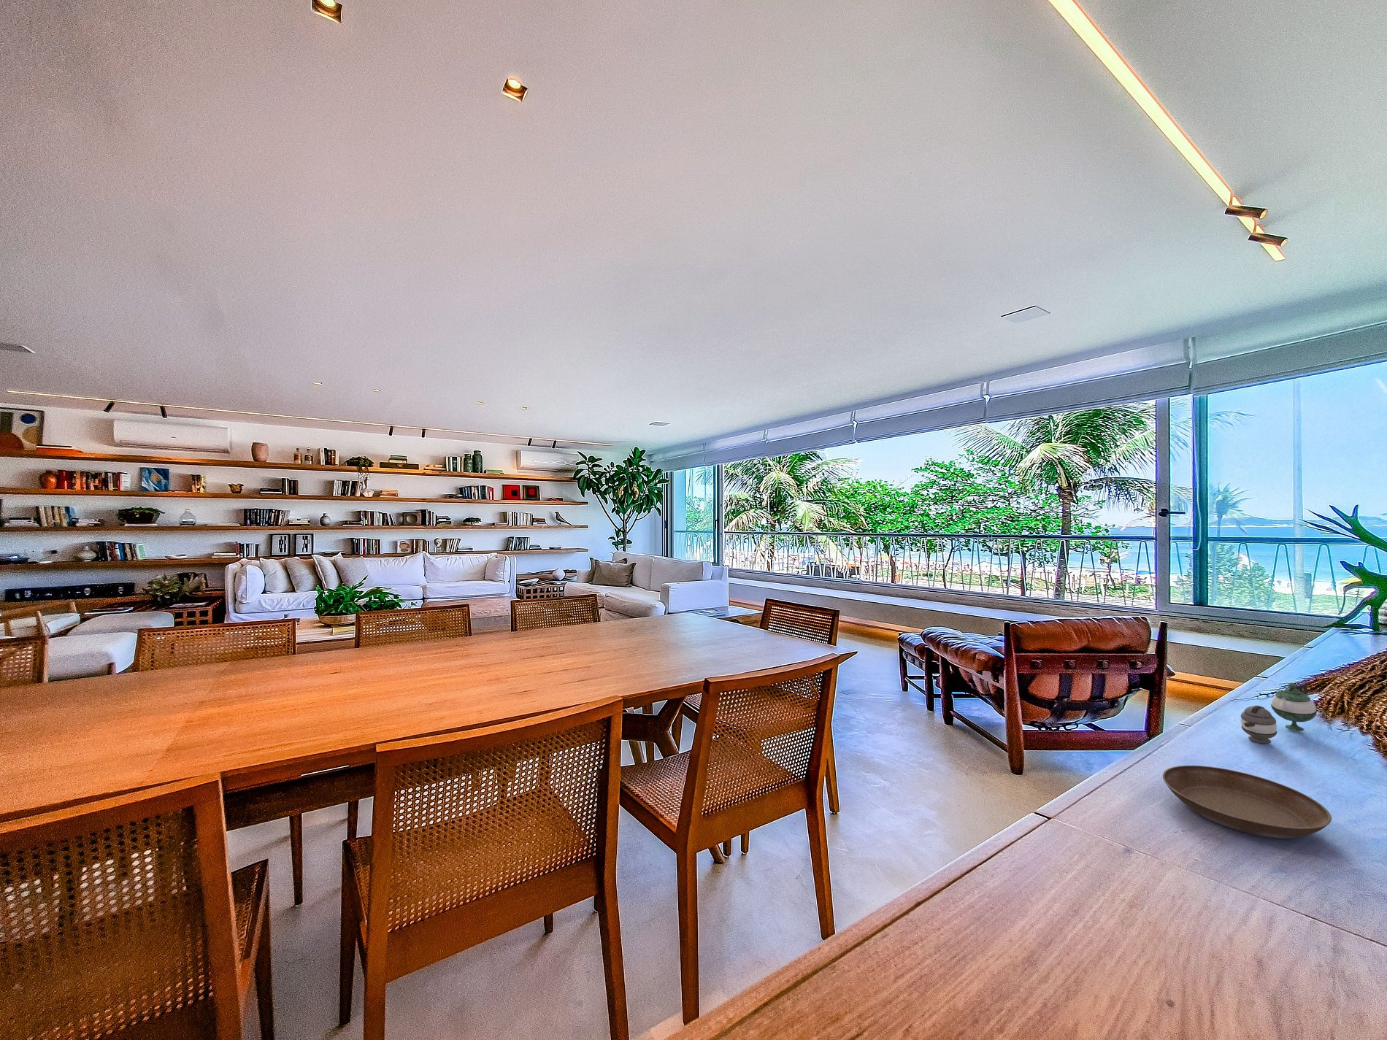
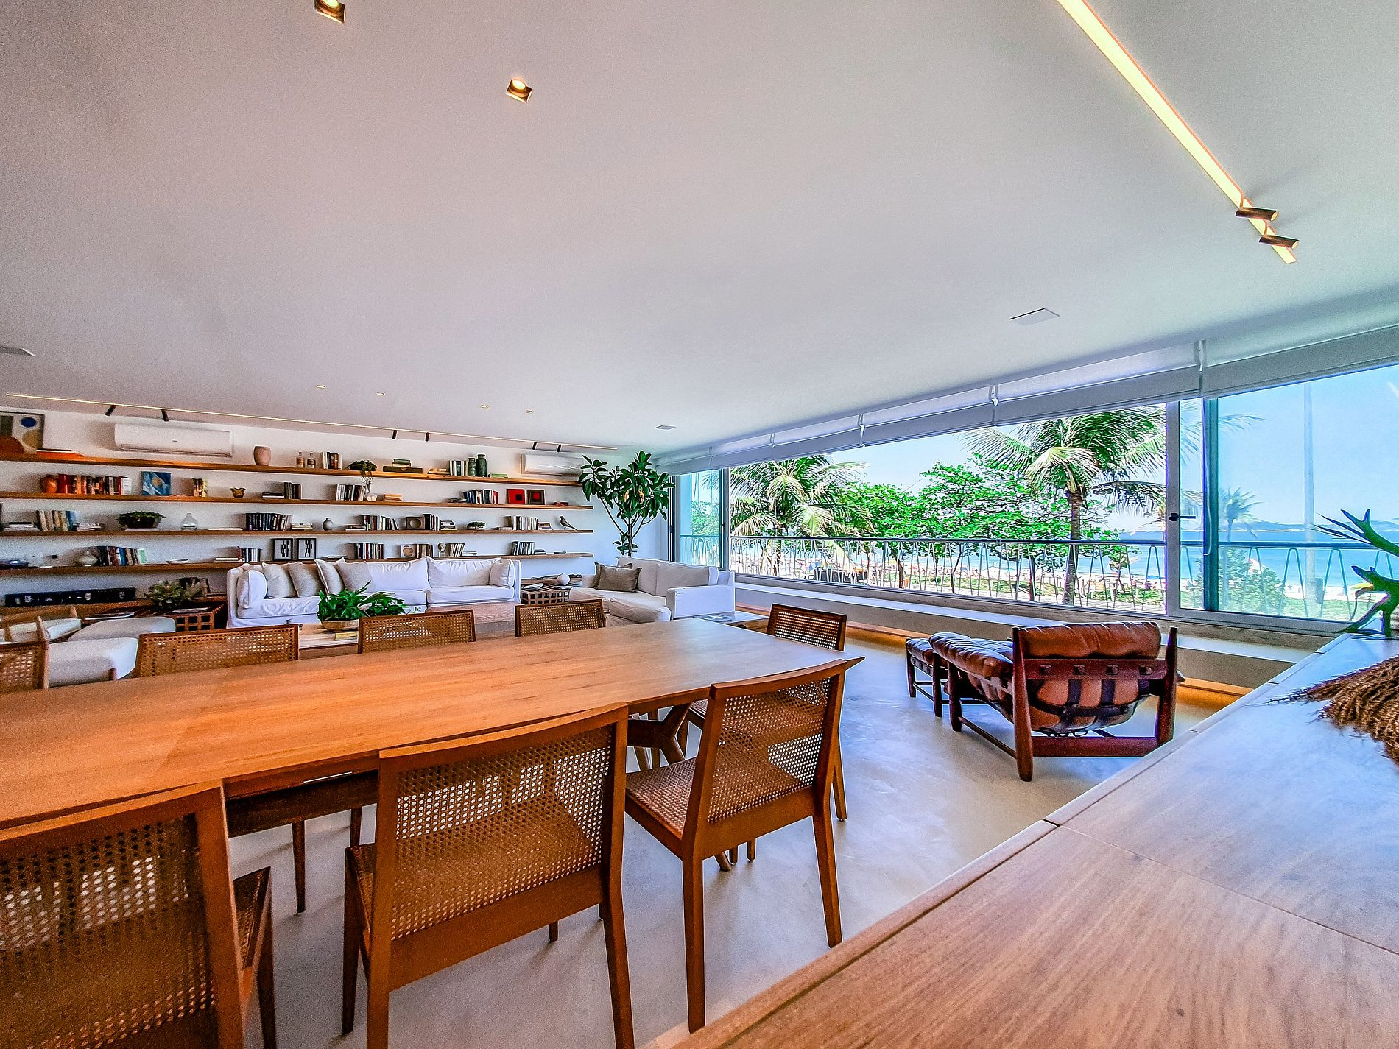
- saucer (1241, 803)
- teapot (1277, 711)
